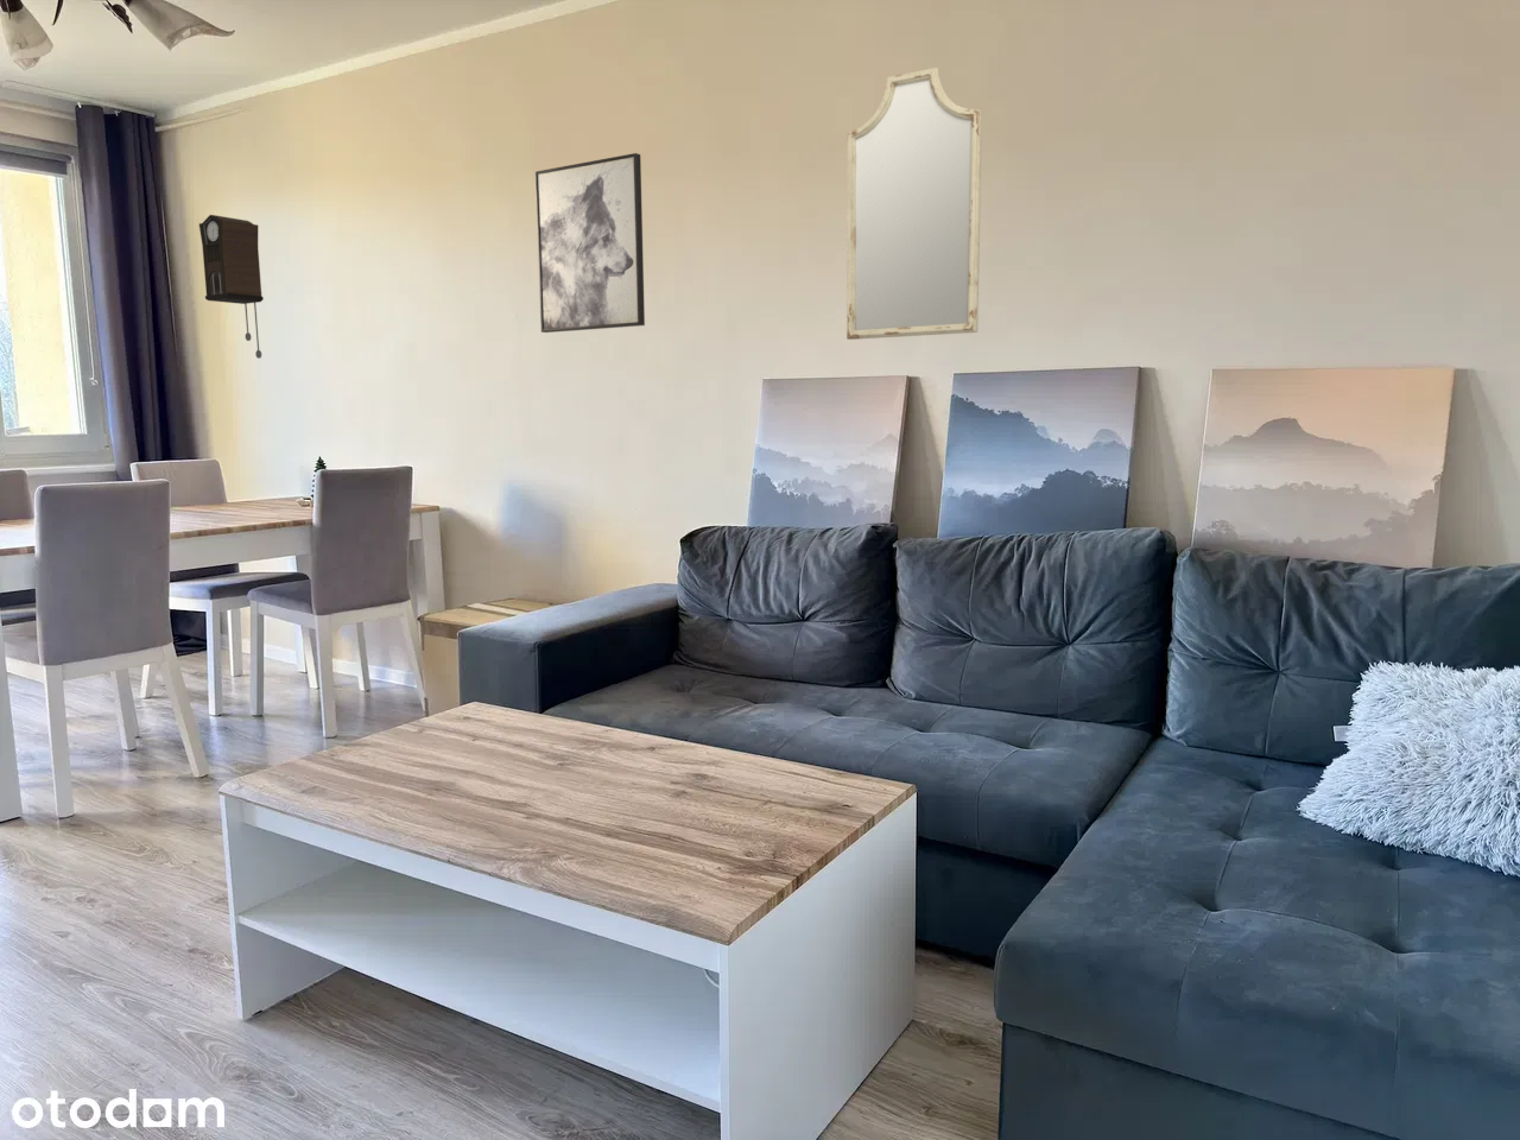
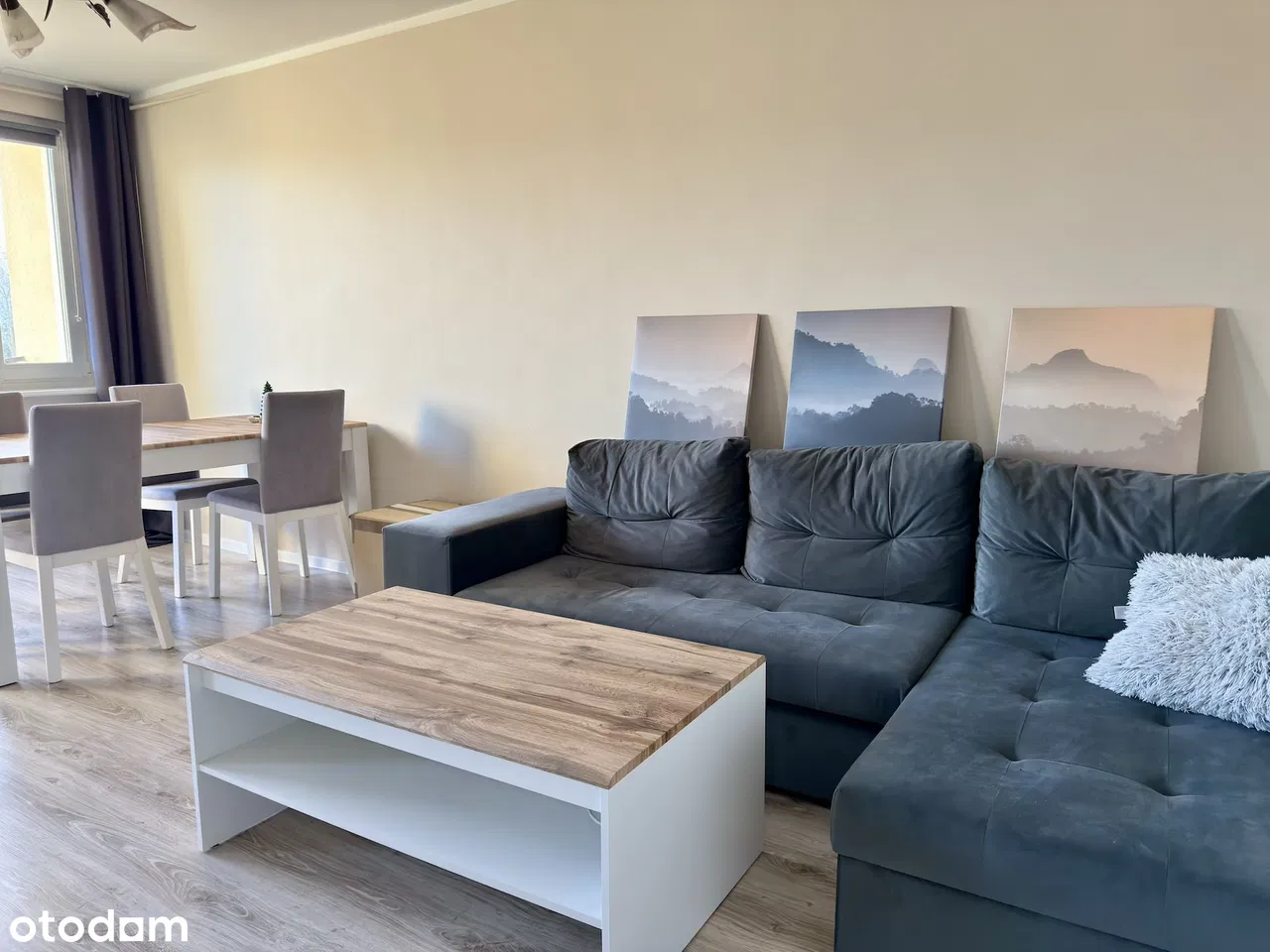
- wall art (588, 247)
- home mirror (911, 206)
- pendulum clock (232, 287)
